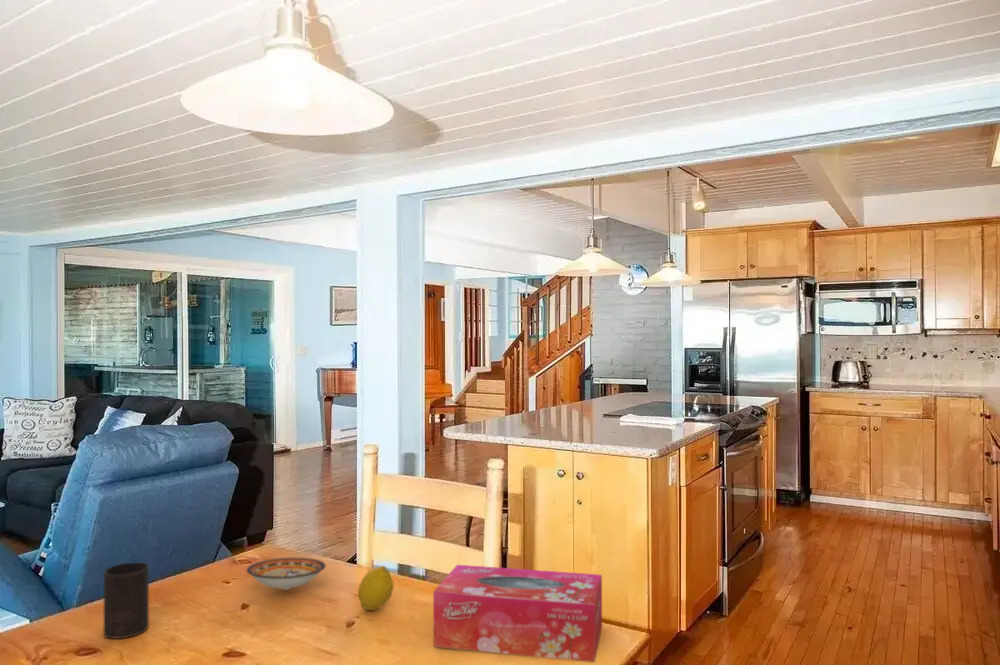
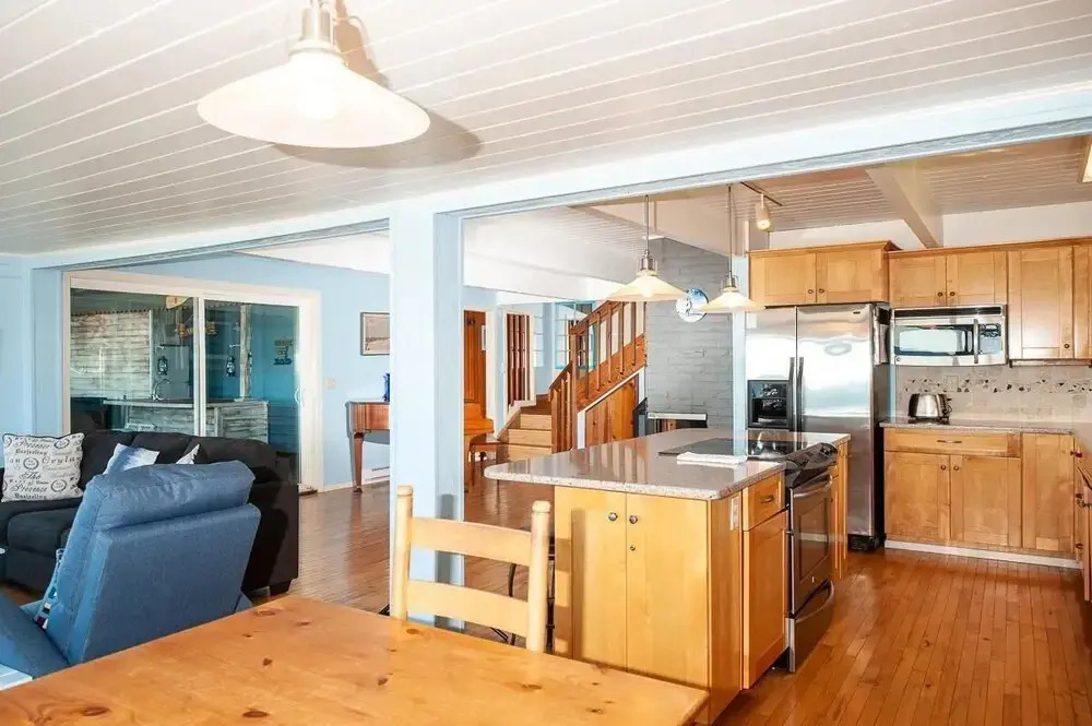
- bowl (286, 577)
- tissue box (520, 609)
- cup (126, 599)
- fruit (375, 587)
